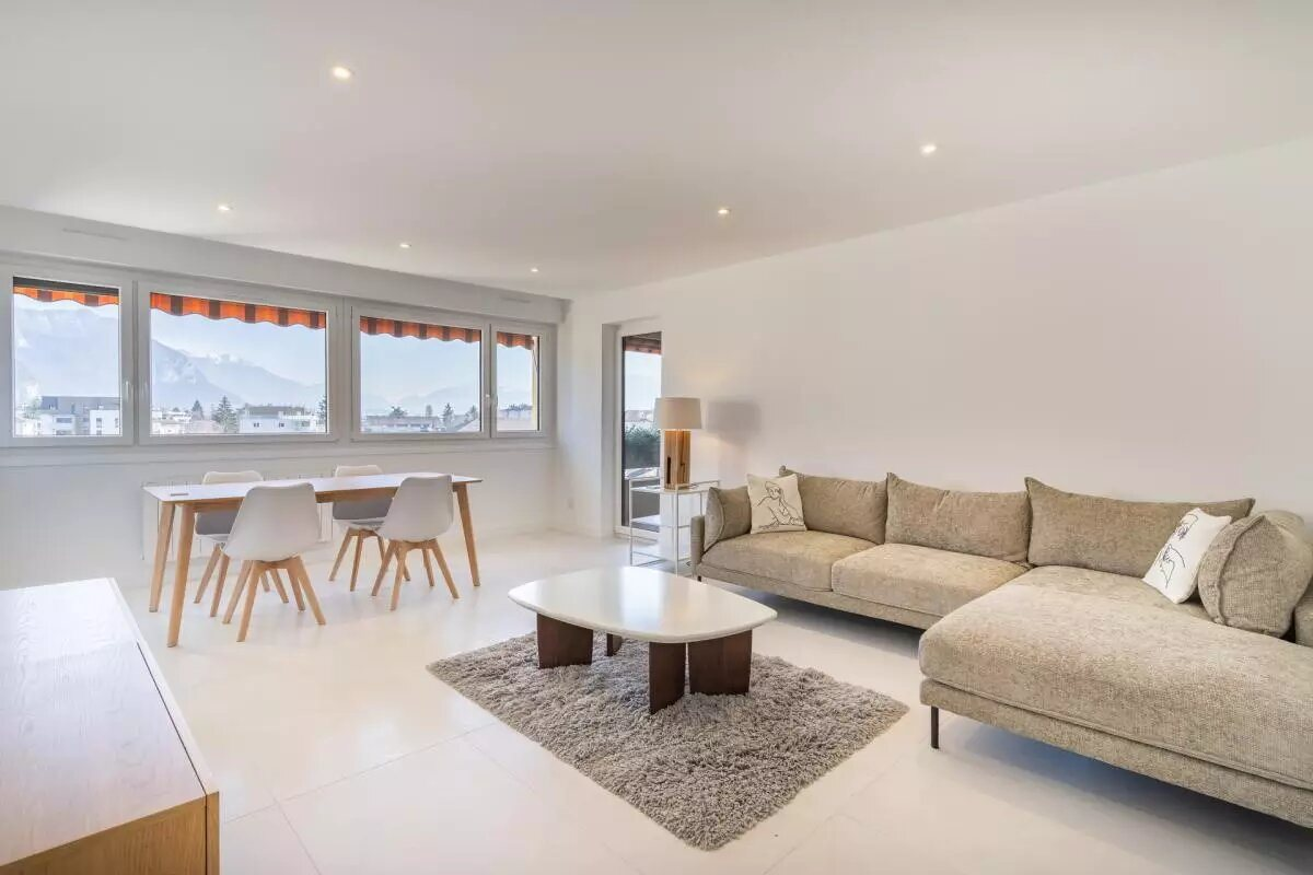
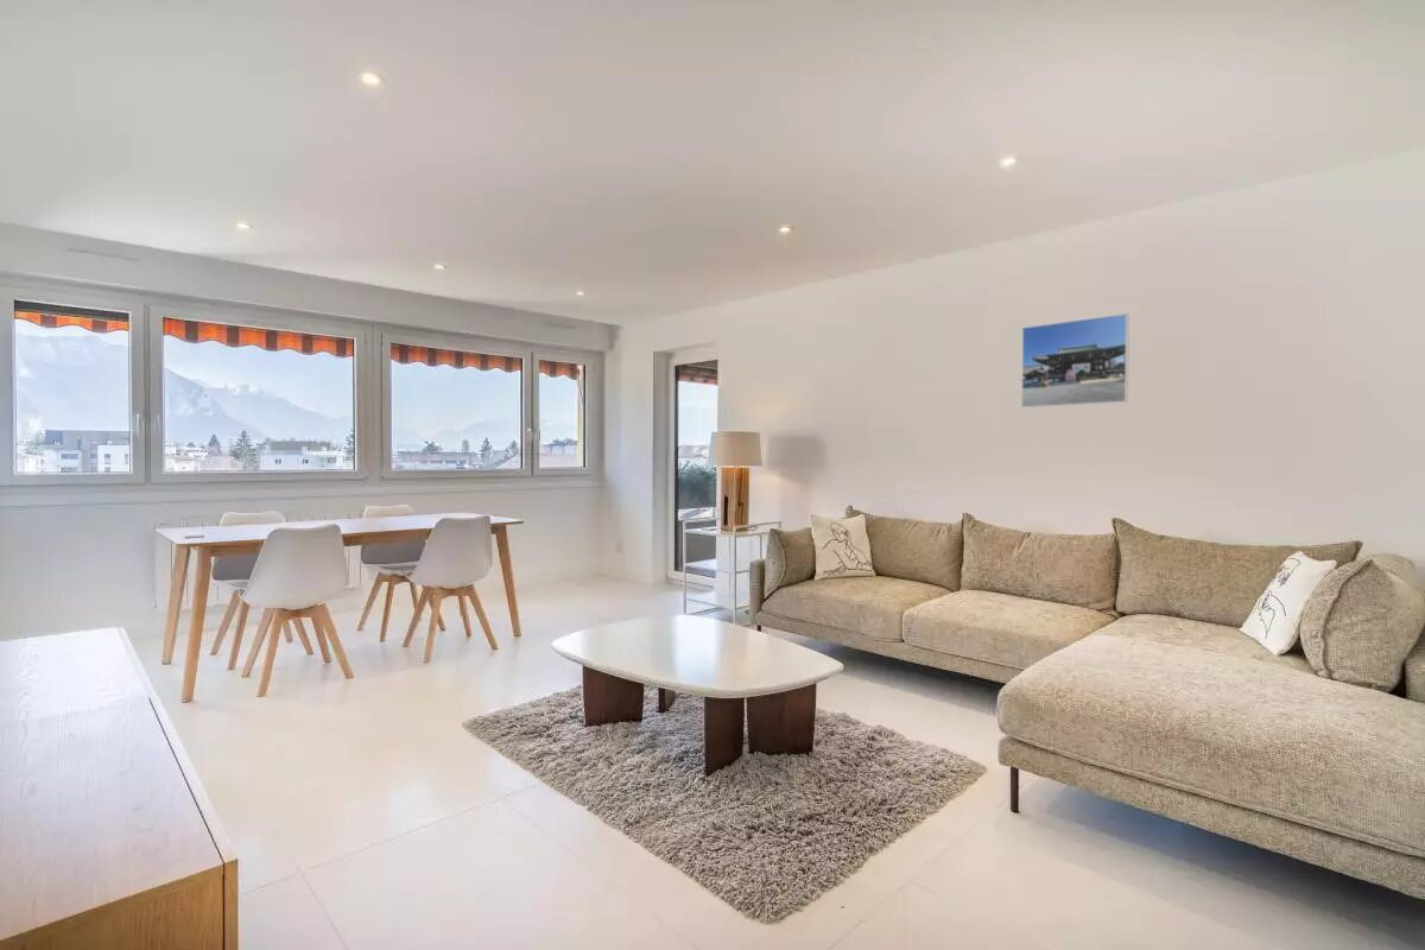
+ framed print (1072, 362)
